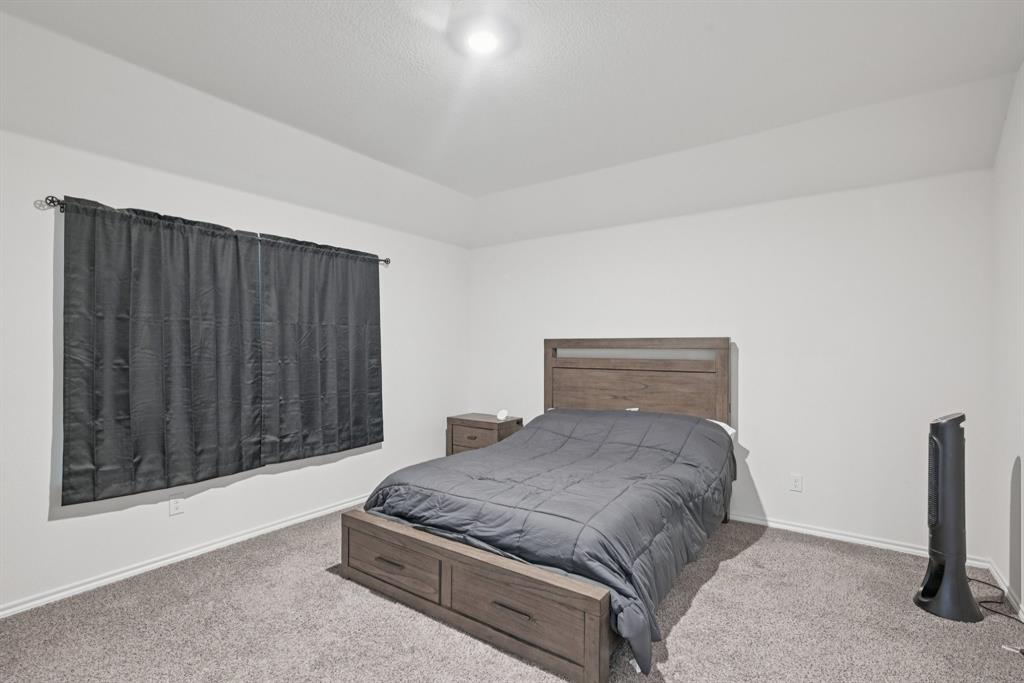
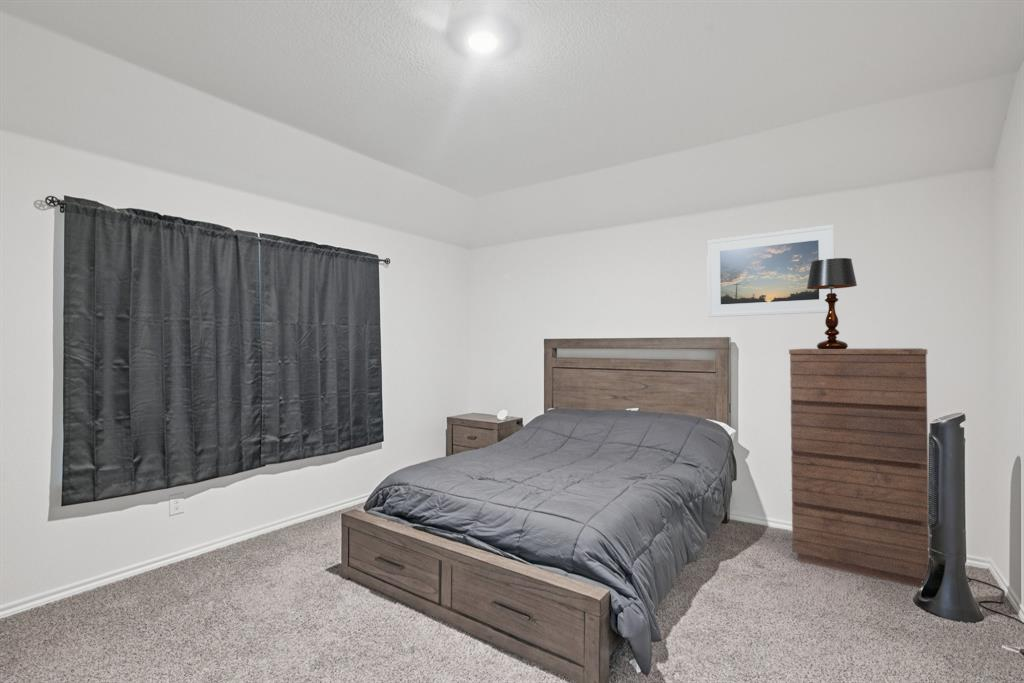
+ dresser (857, 453)
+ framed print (767, 274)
+ table lamp (831, 304)
